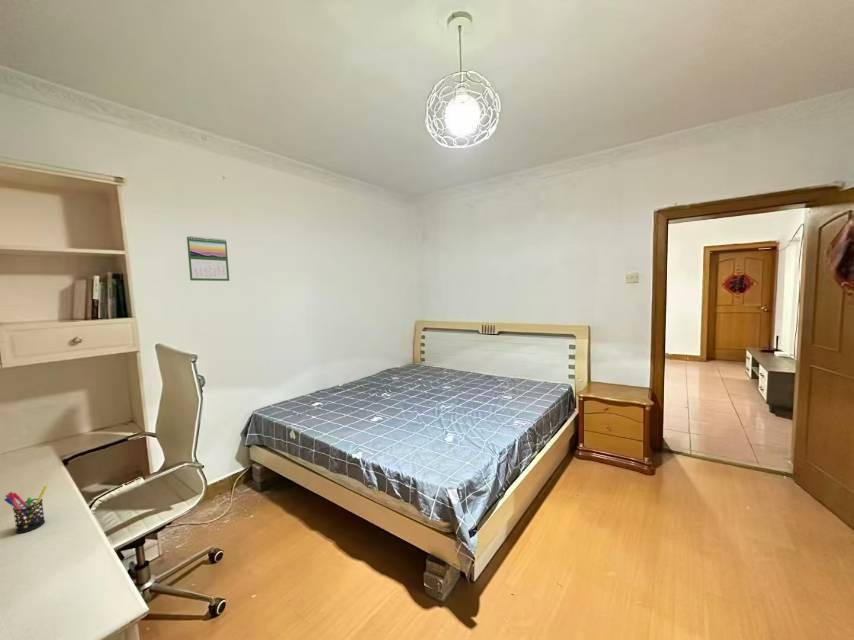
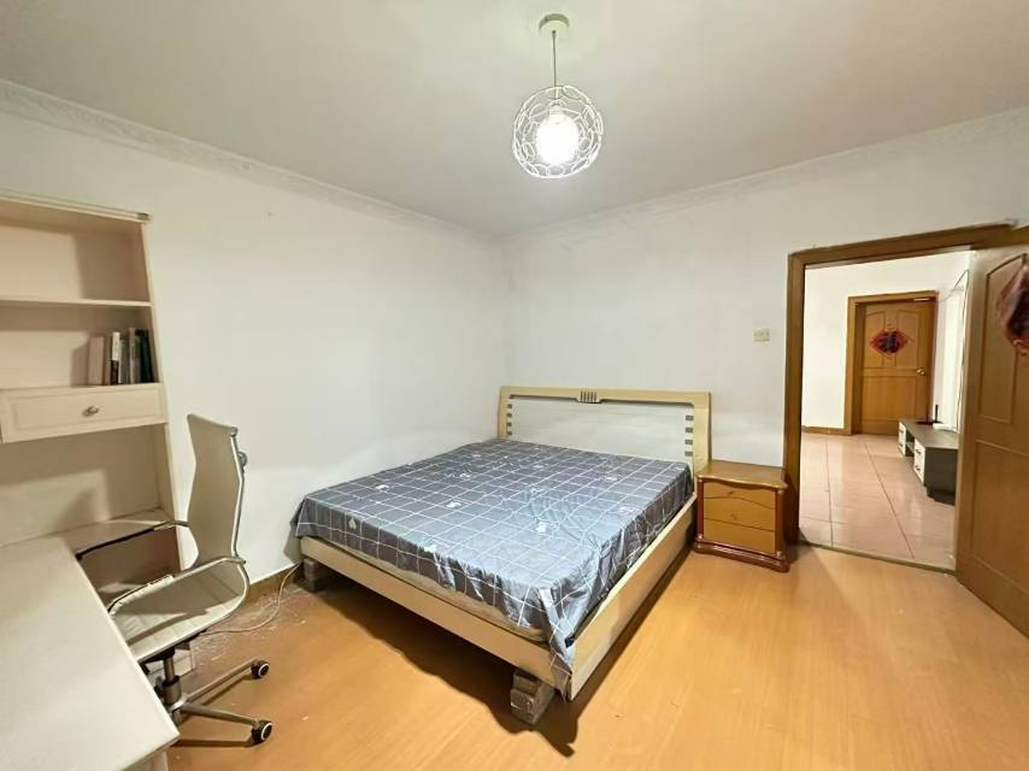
- pen holder (27, 508)
- calendar (208, 258)
